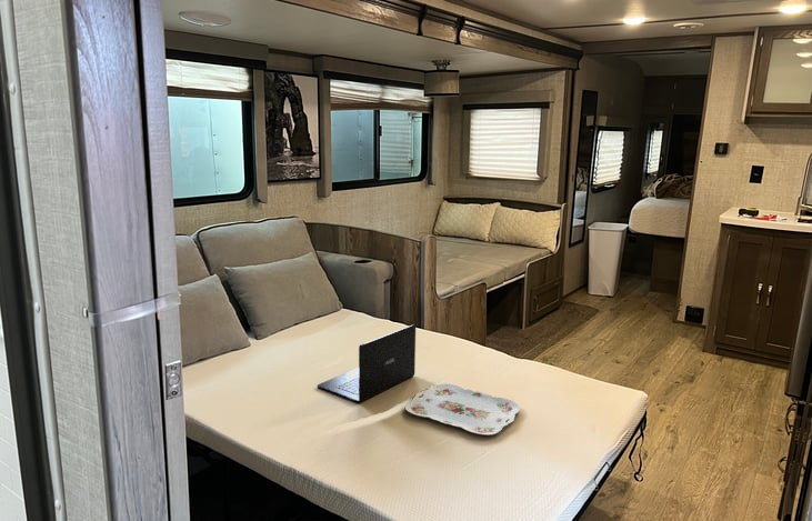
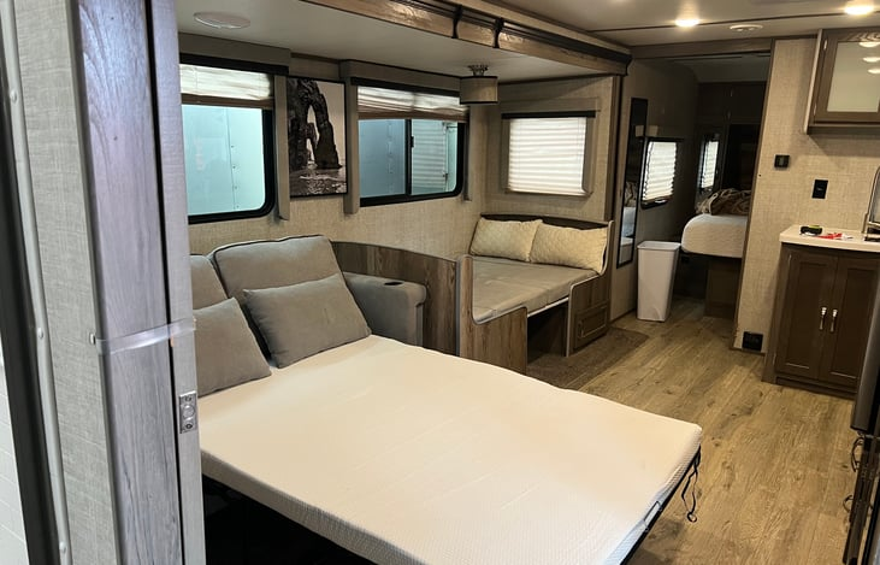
- laptop (367, 354)
- serving tray (462, 408)
